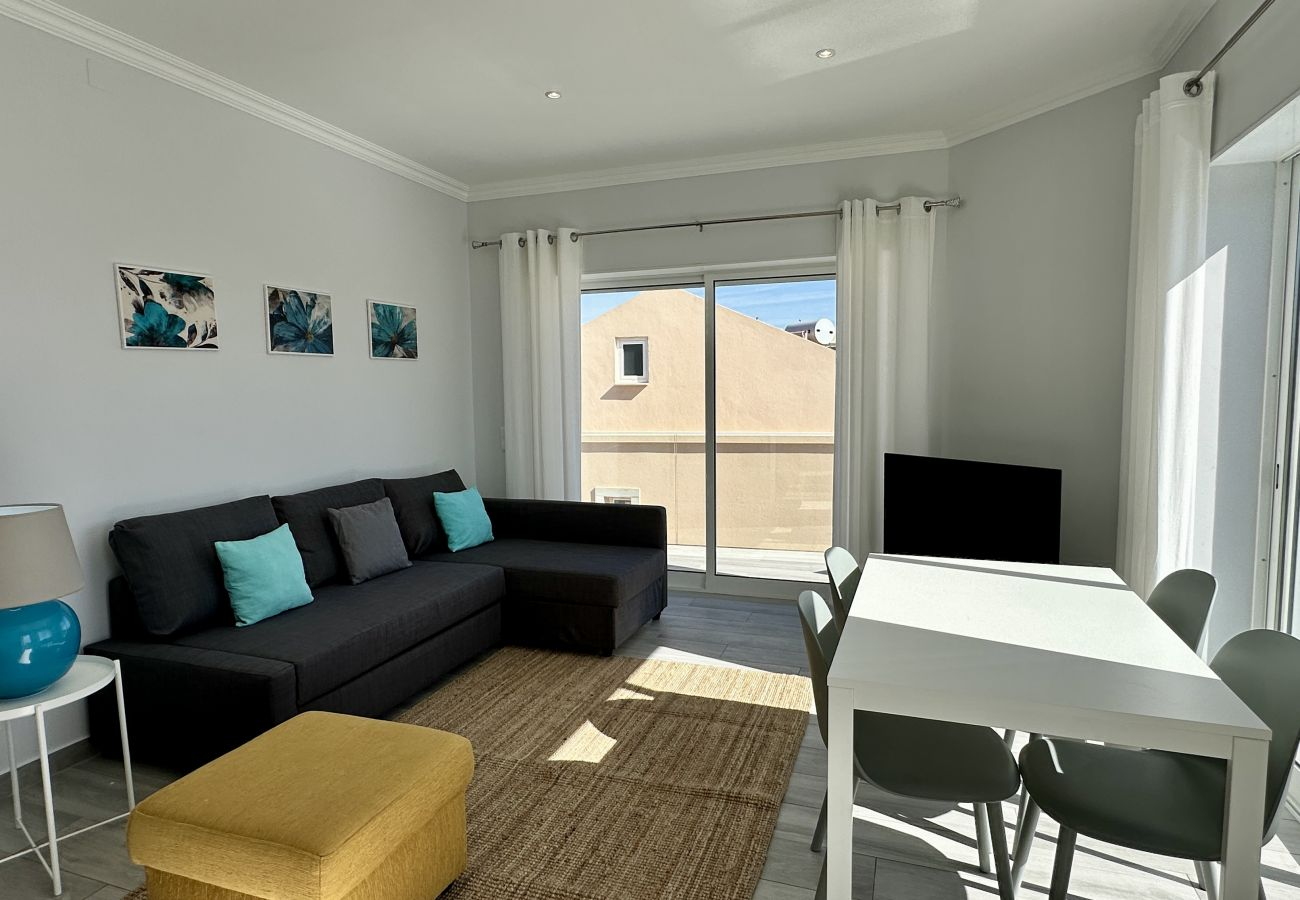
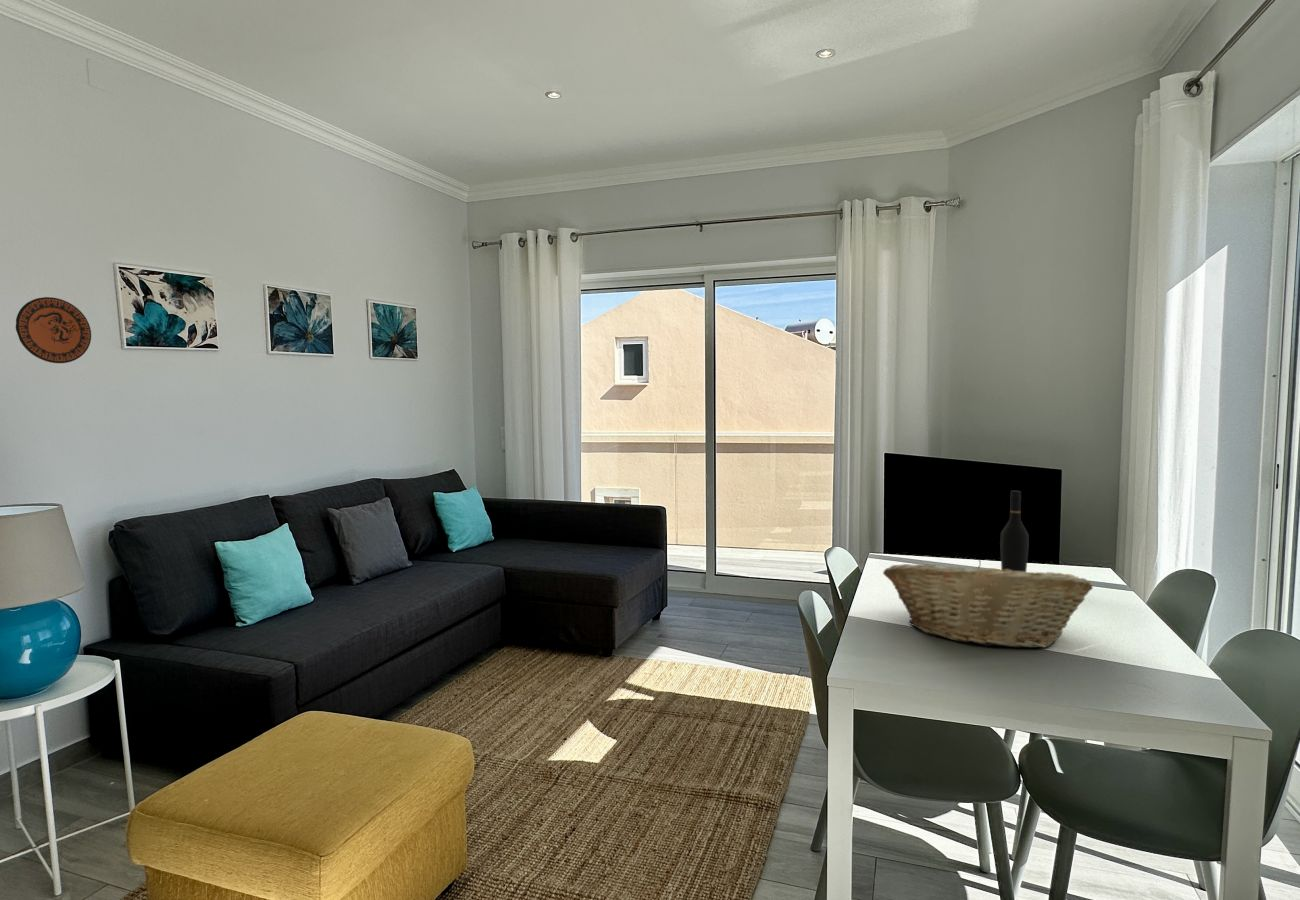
+ wine bottle (1014, 535)
+ decorative plate (54, 330)
+ fruit basket (982, 593)
